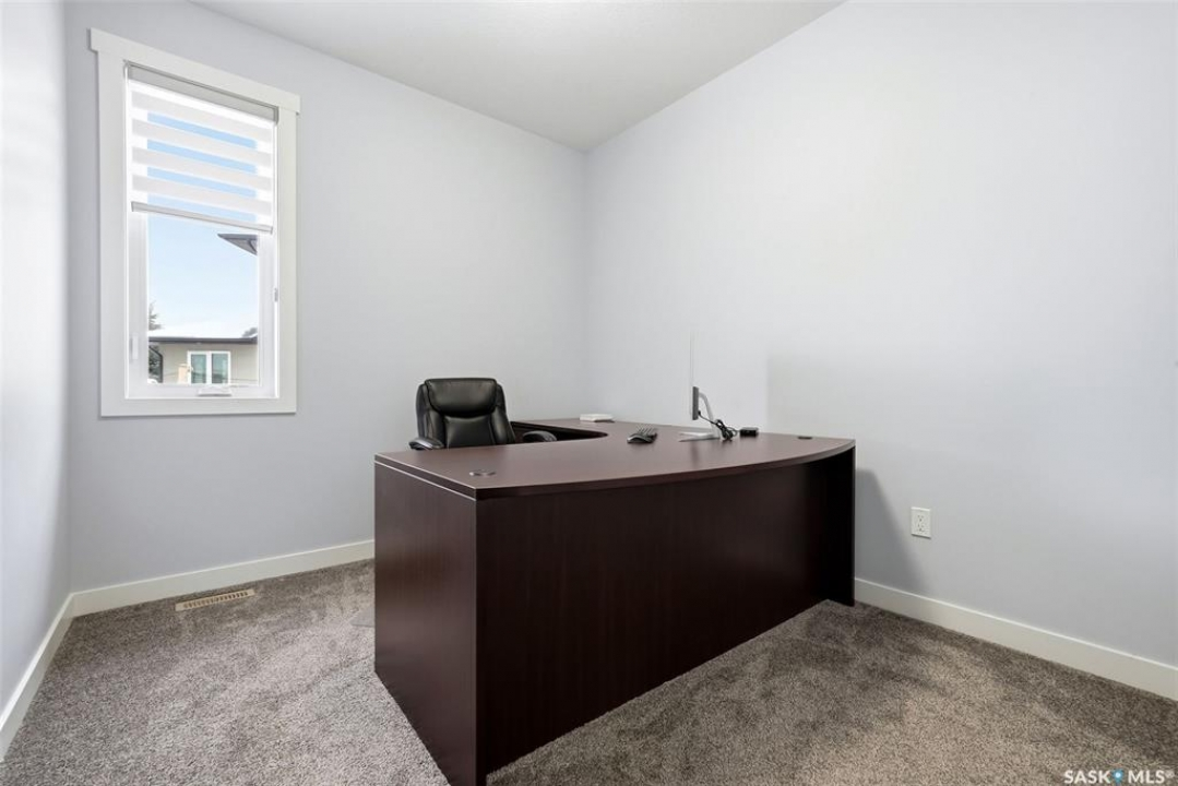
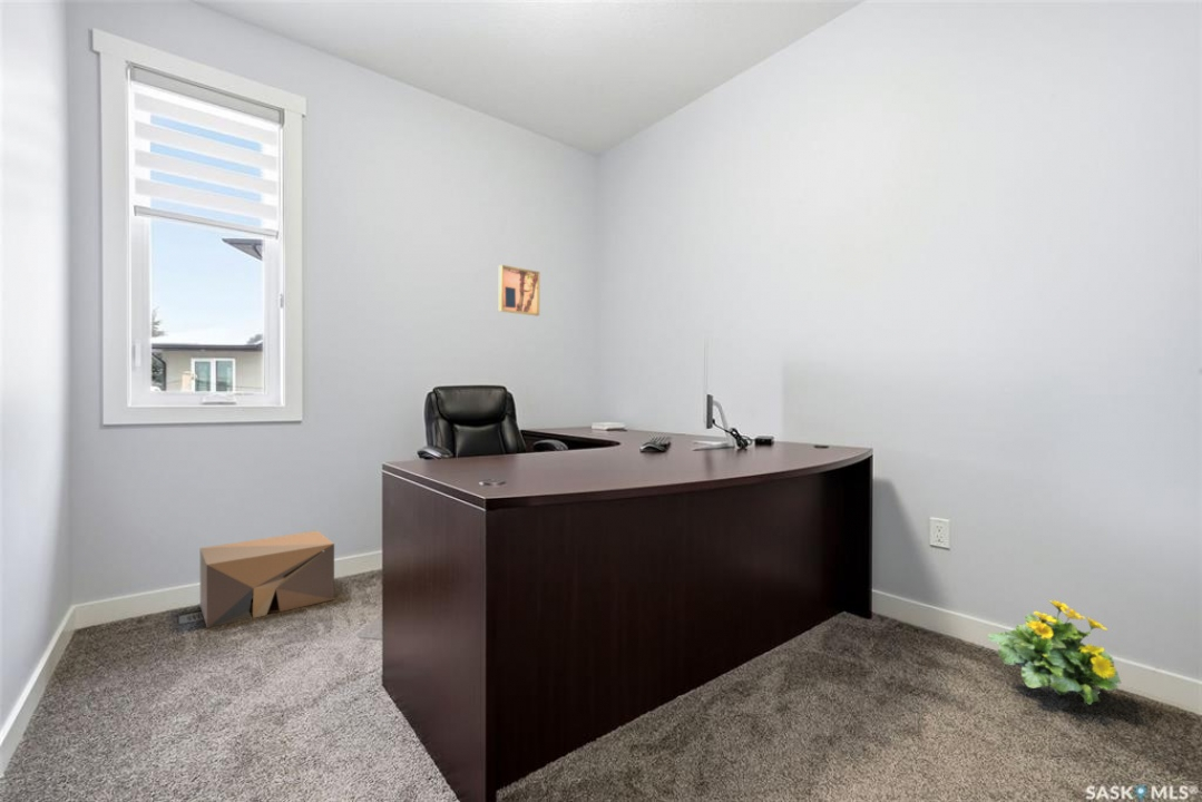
+ wall art (519, 291)
+ cardboard box (267, 574)
+ flowering plant (1052, 647)
